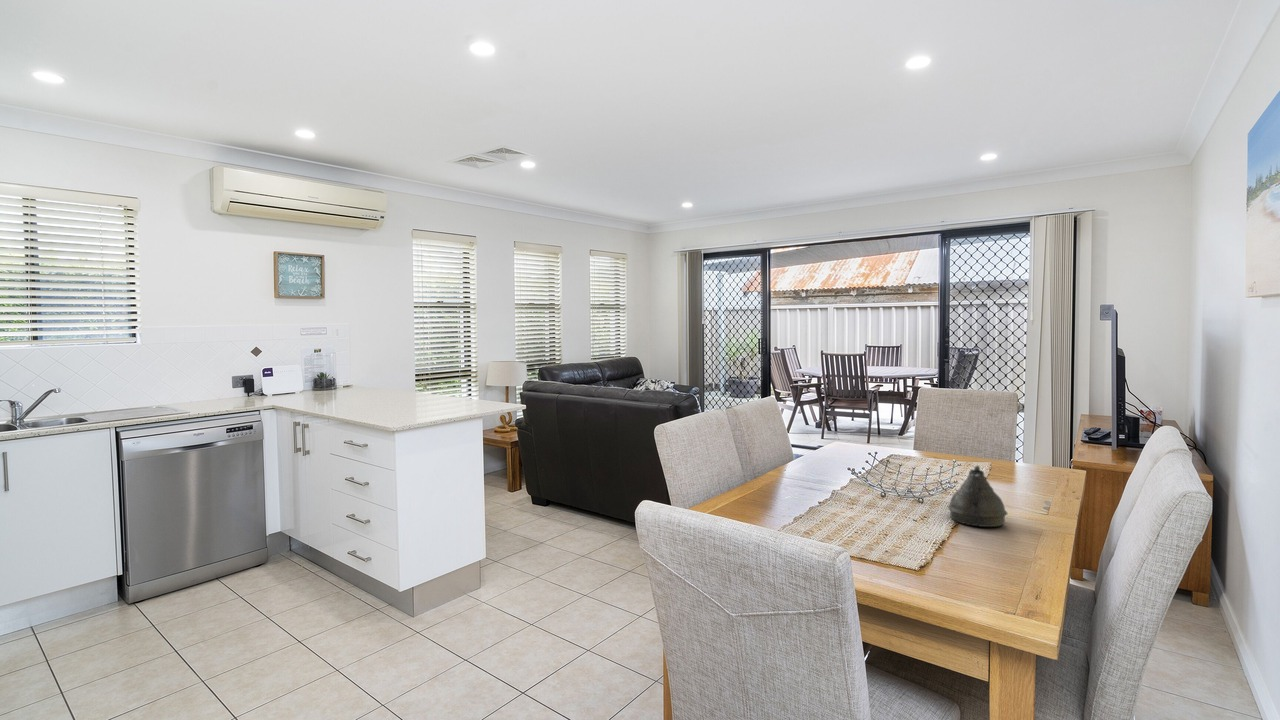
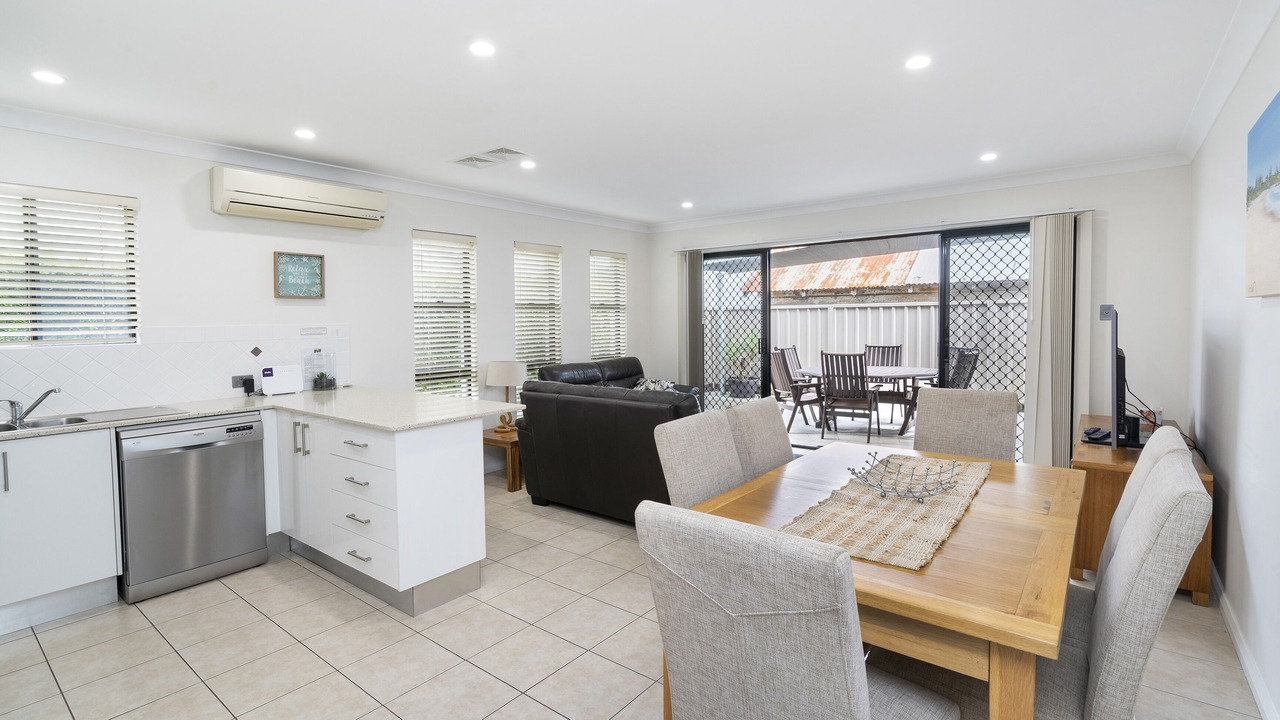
- teapot (977, 493)
